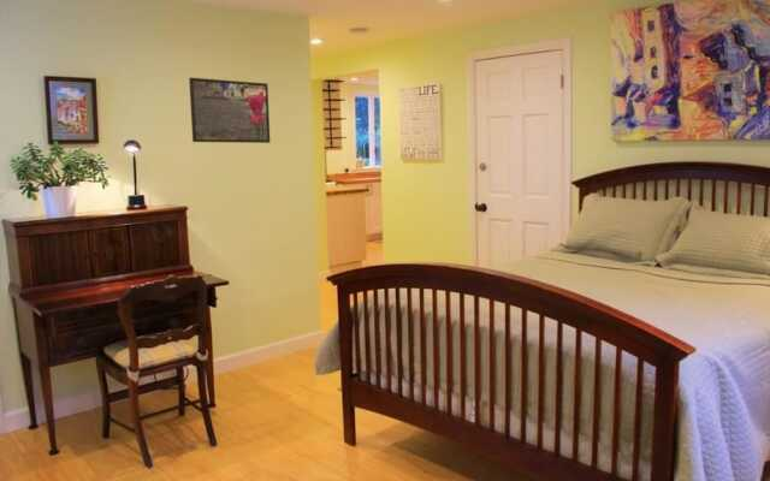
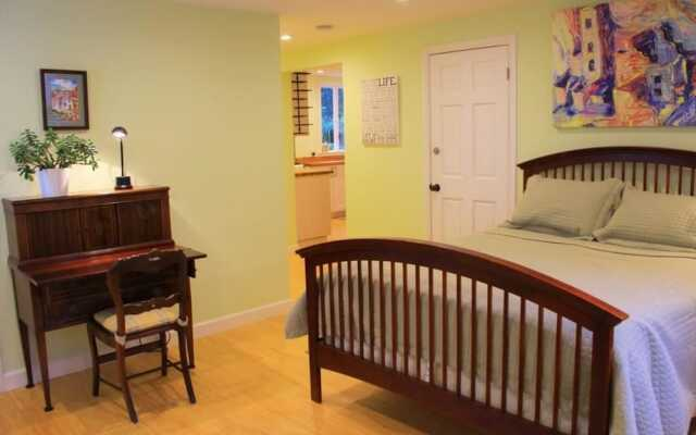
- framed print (231, 111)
